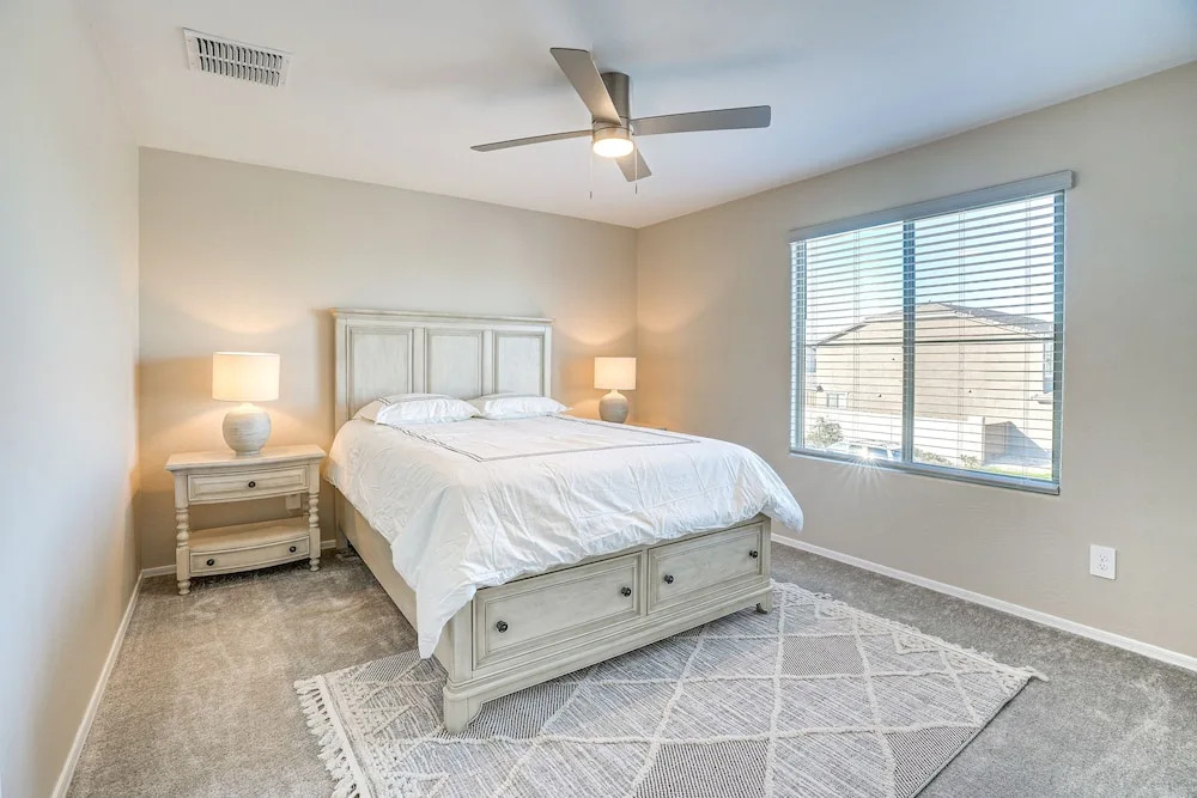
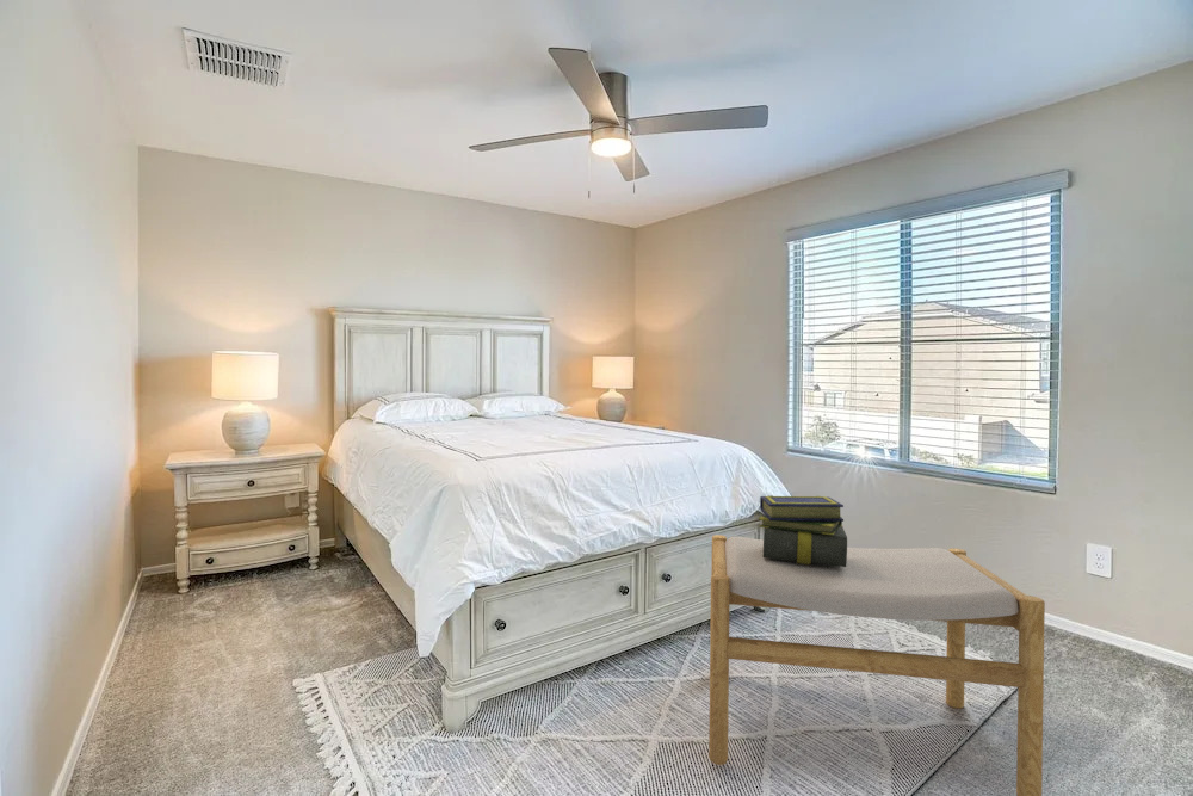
+ stack of books (798, 522)
+ footstool (847, 648)
